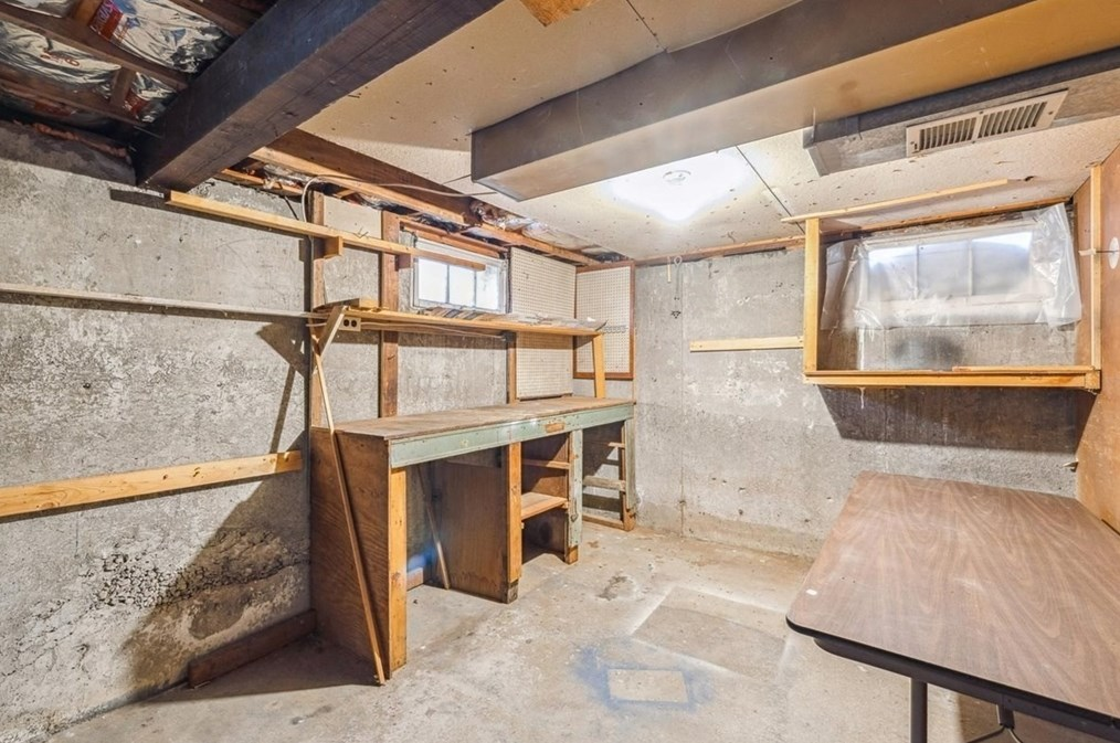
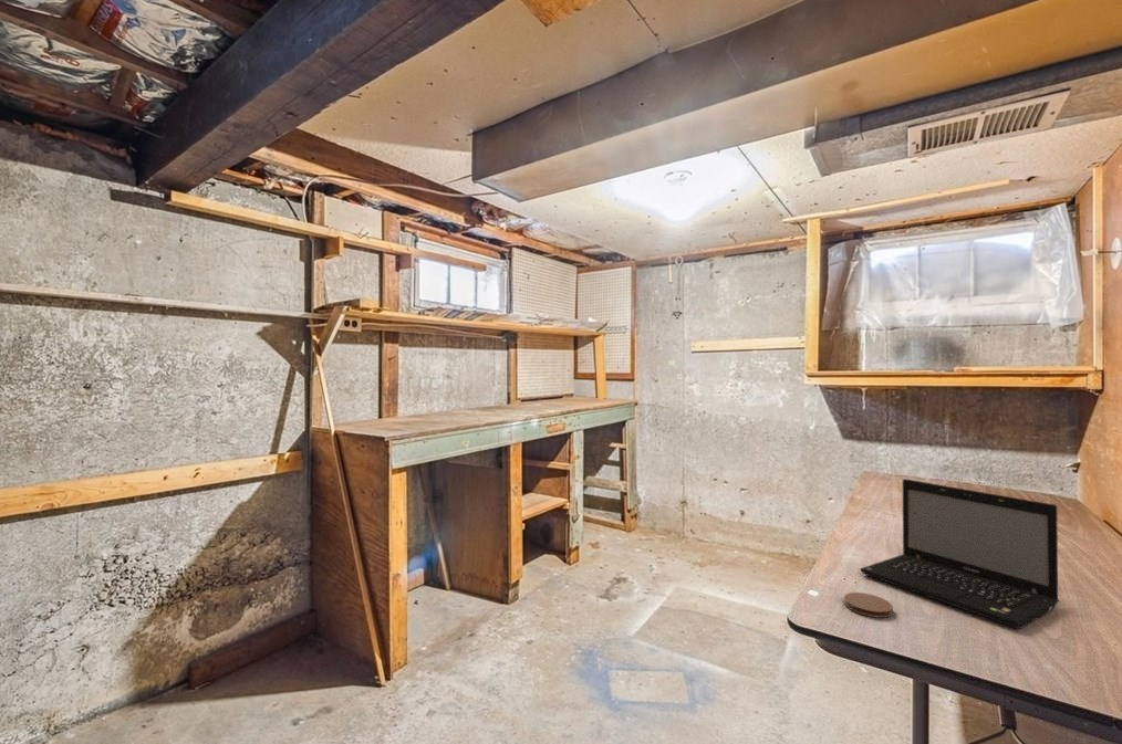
+ coaster (868, 604)
+ laptop (952, 543)
